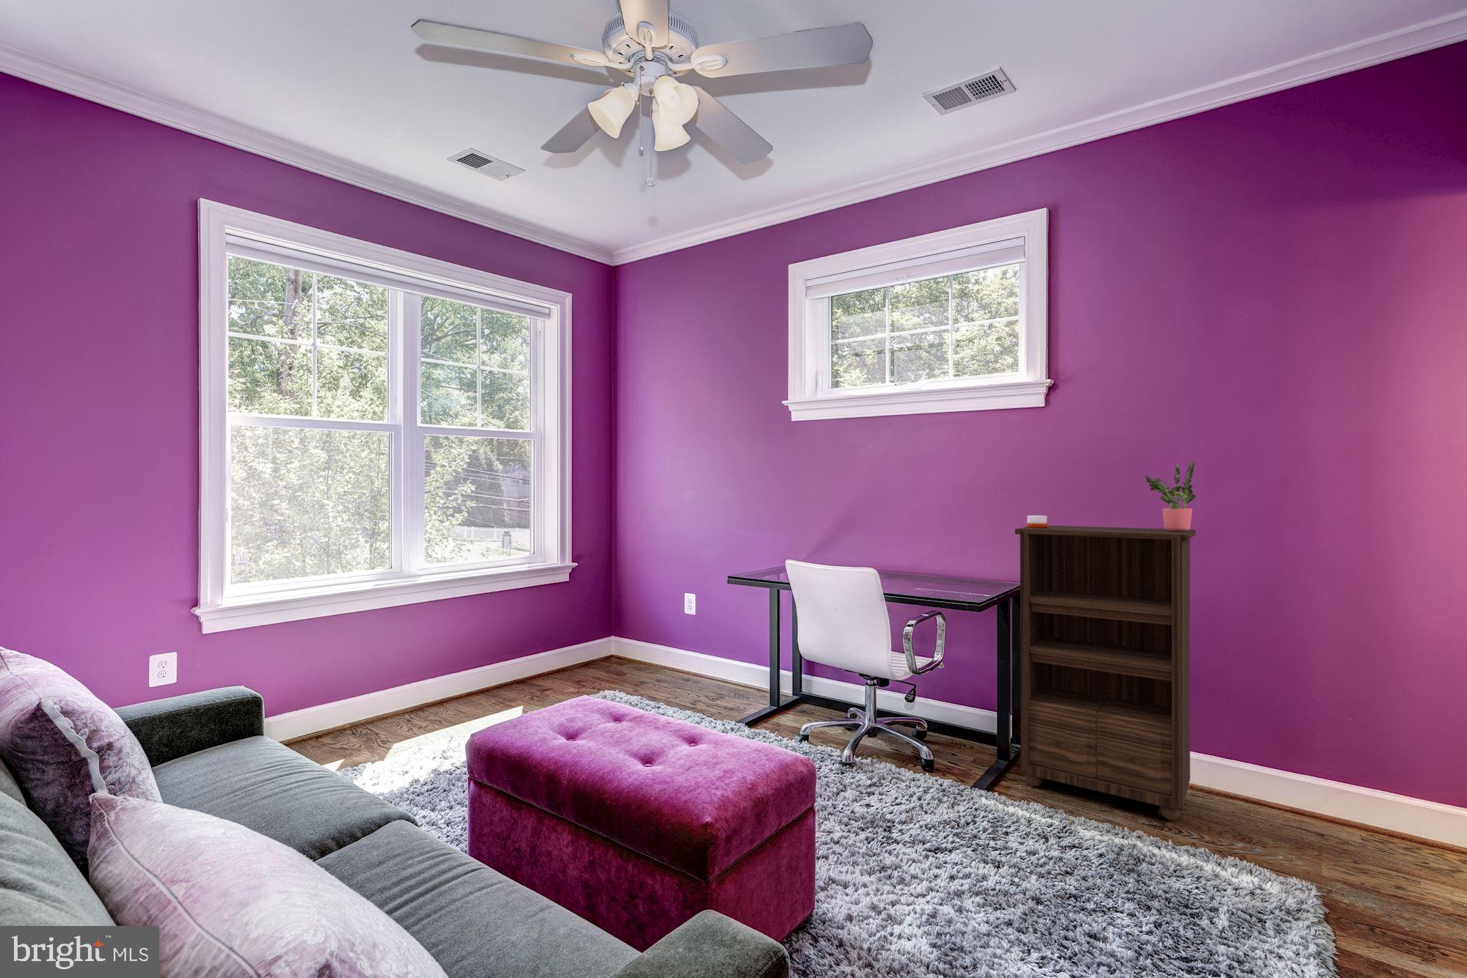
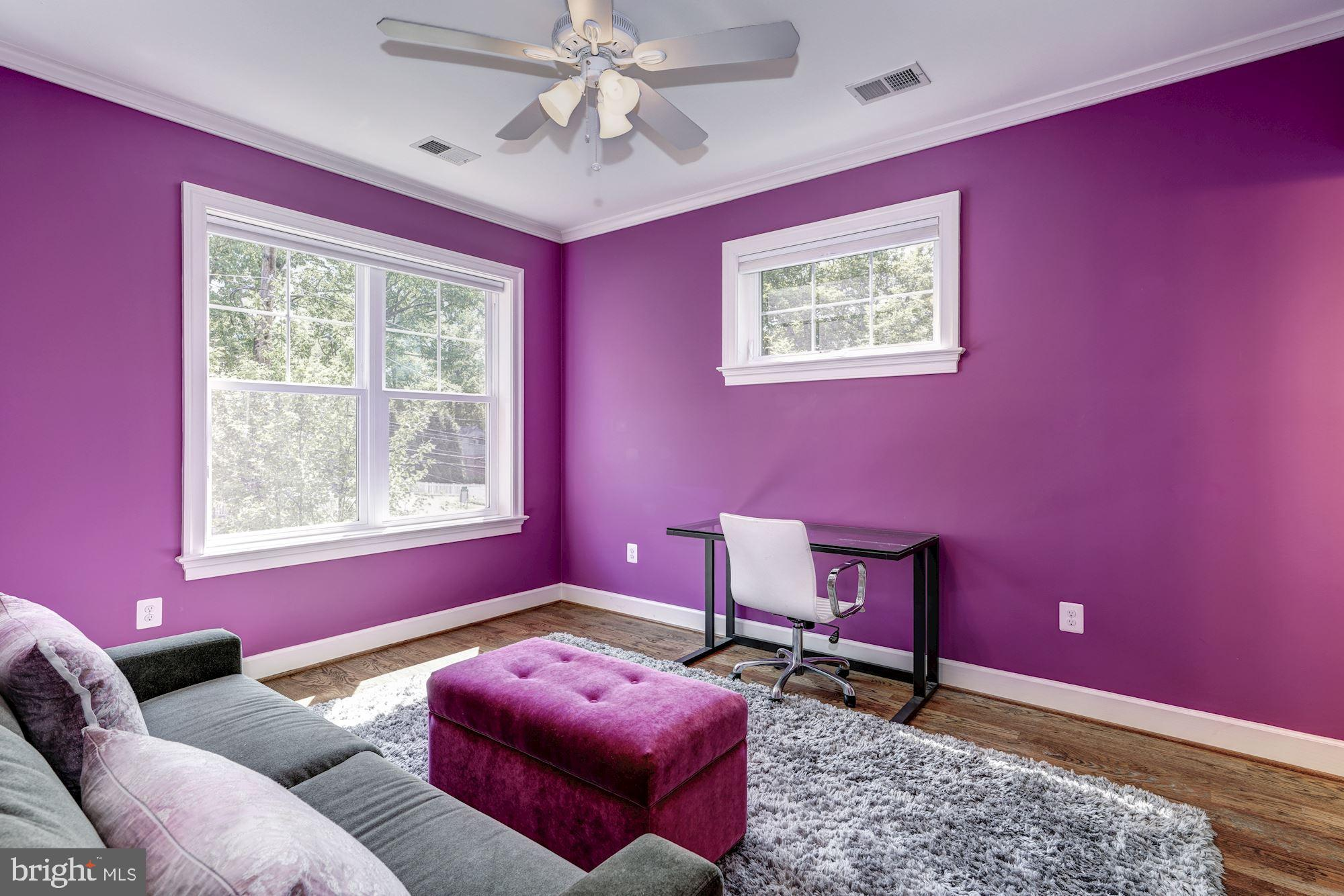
- potted plant (1170, 497)
- candle (1037, 515)
- bookshelf (1104, 659)
